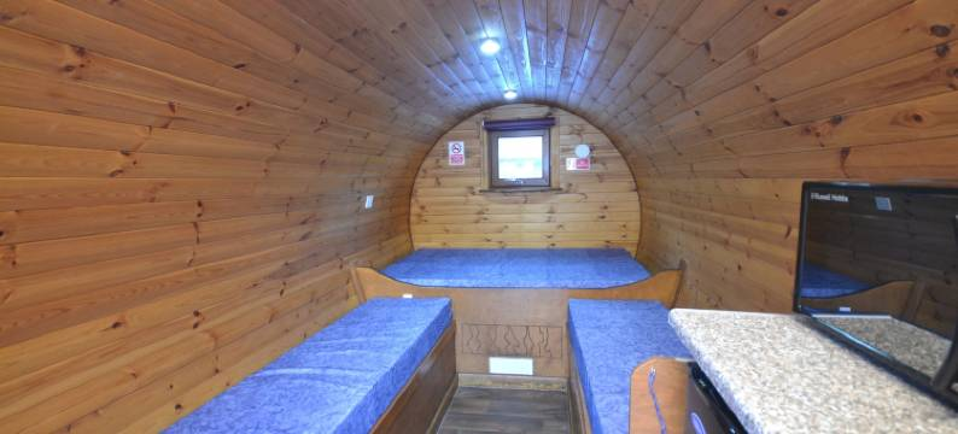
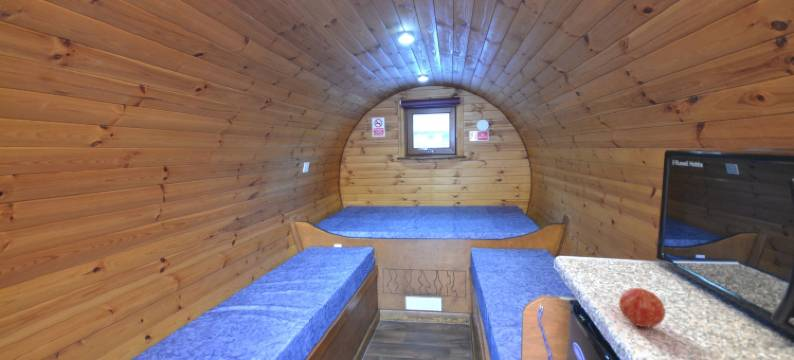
+ apple (641, 307)
